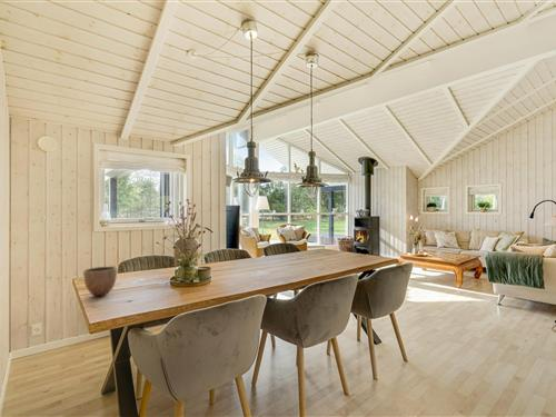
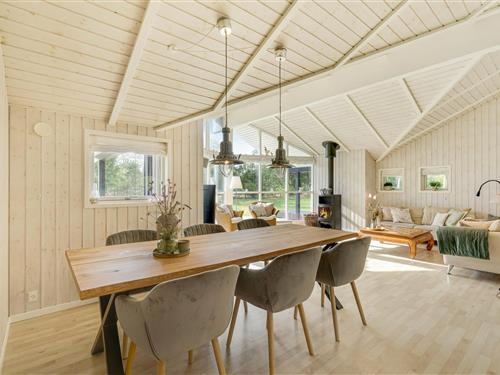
- decorative bowl (100, 281)
